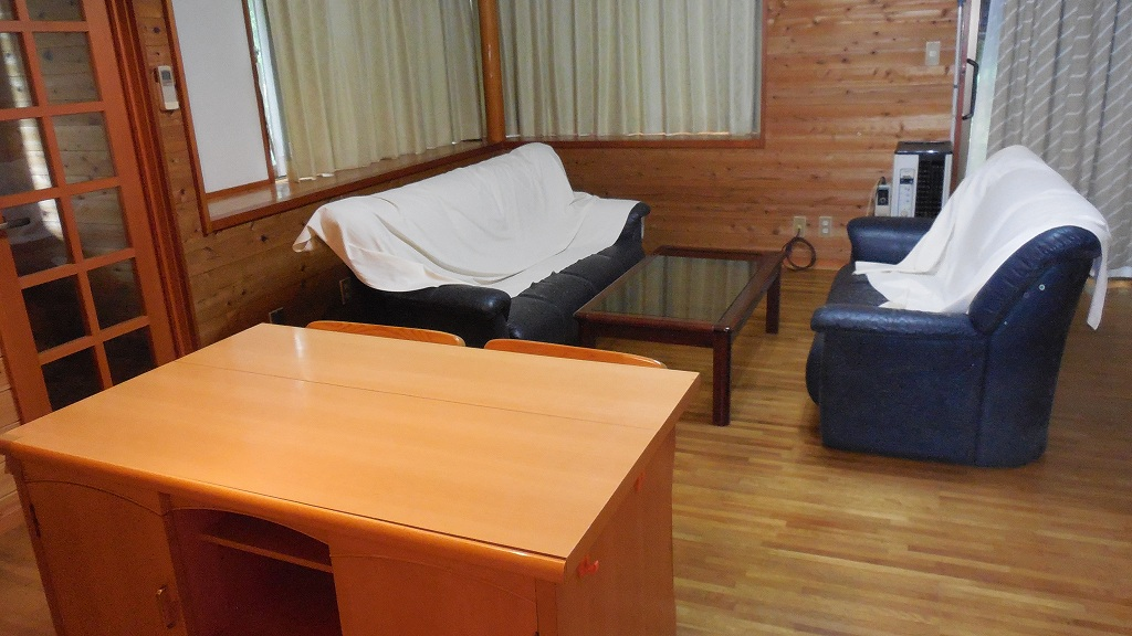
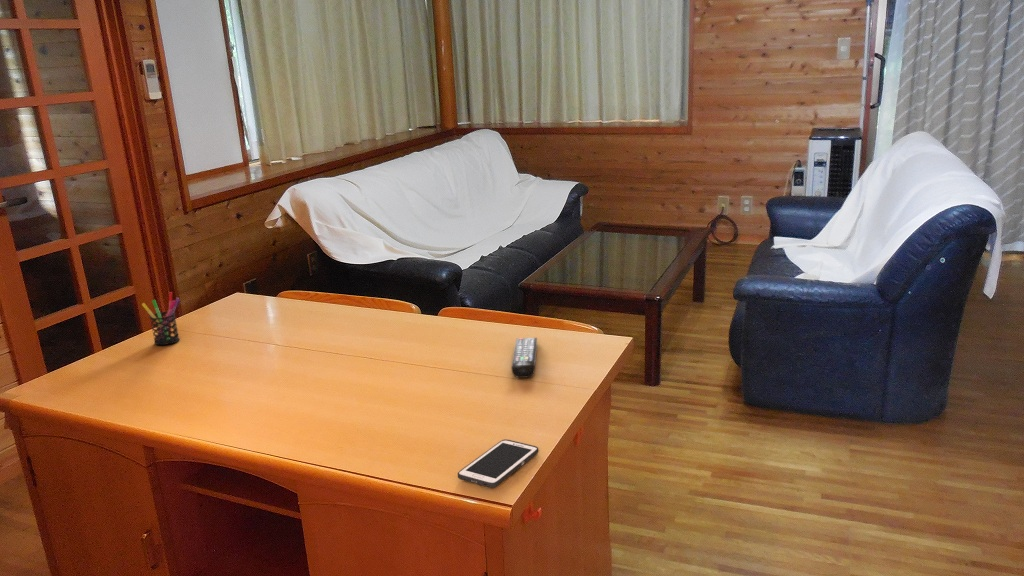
+ cell phone (499, 462)
+ remote control (525, 355)
+ pen holder (163, 317)
